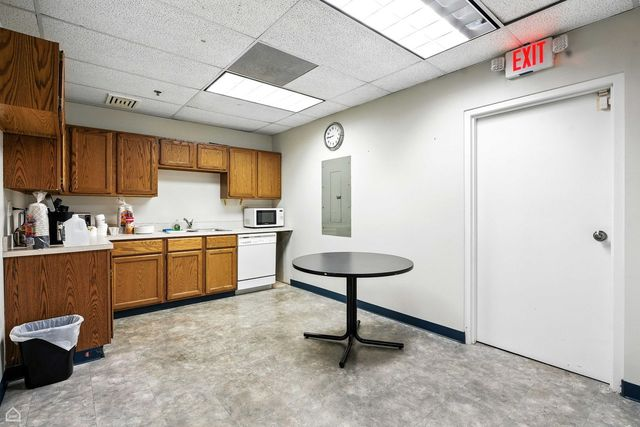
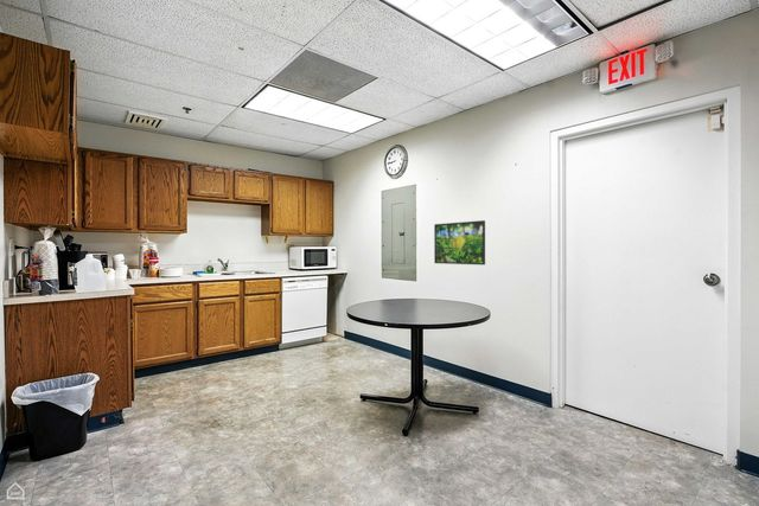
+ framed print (458, 243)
